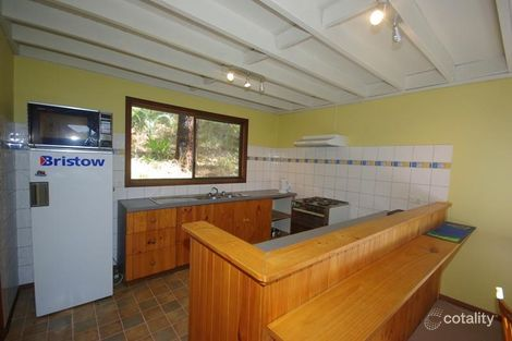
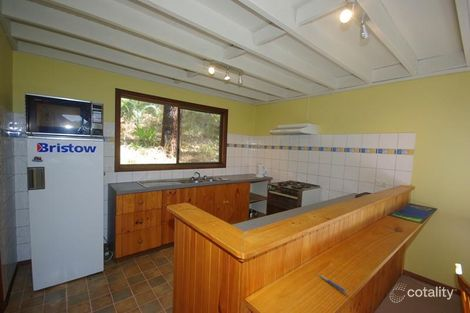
+ pen (331, 282)
